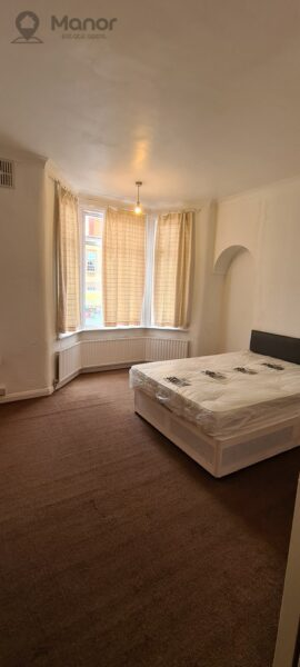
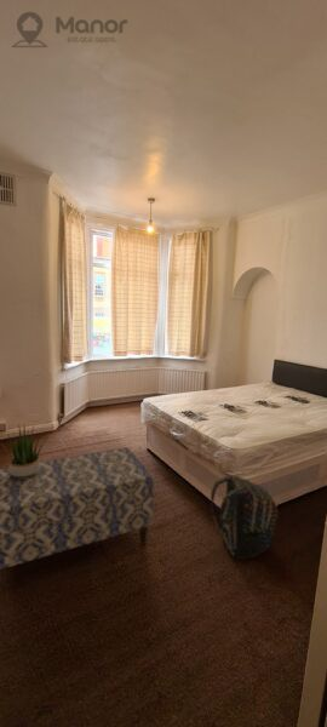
+ backpack (242, 514)
+ potted plant (24, 450)
+ bench (64, 509)
